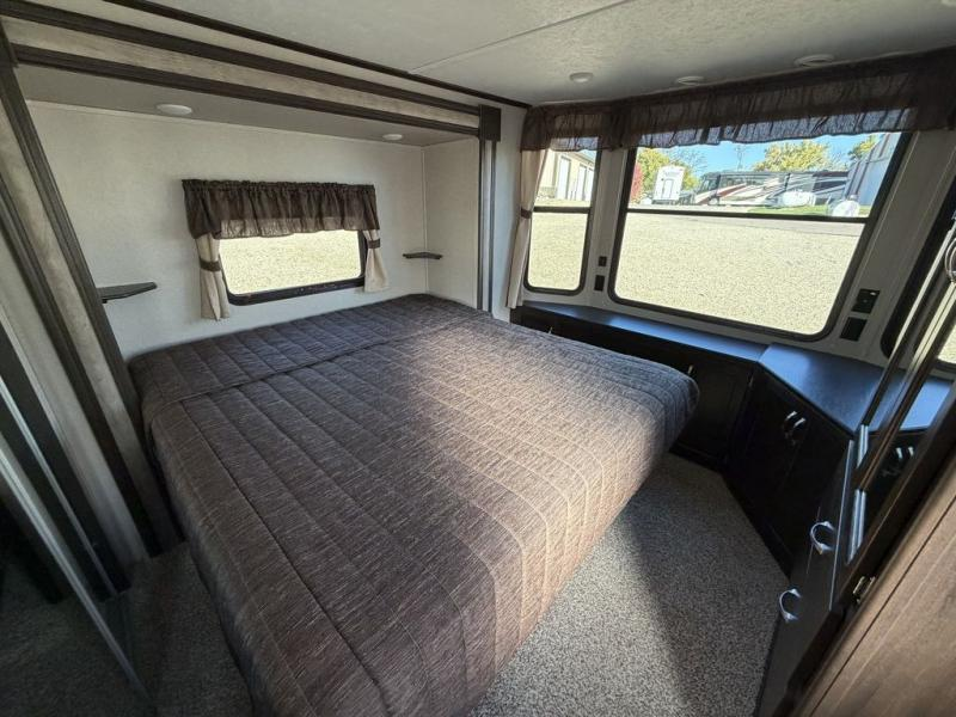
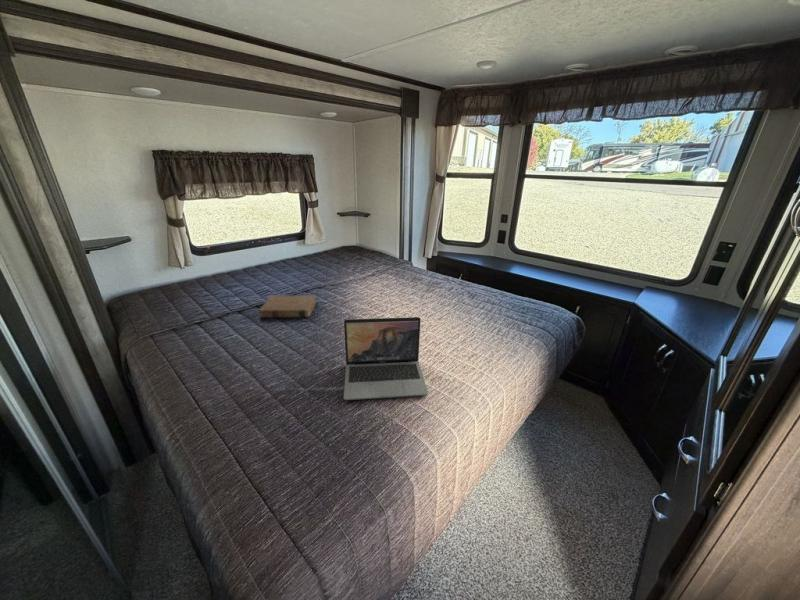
+ laptop (384, 356)
+ book (289, 306)
